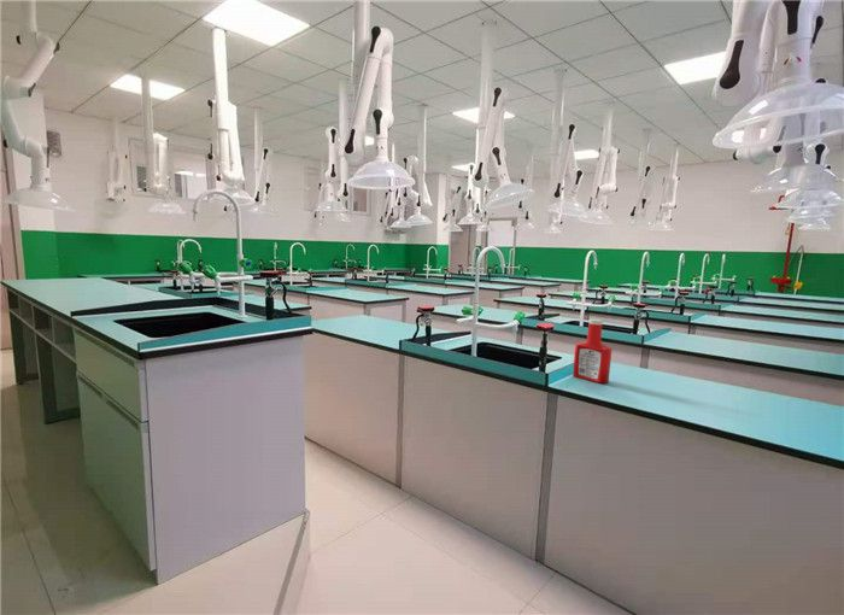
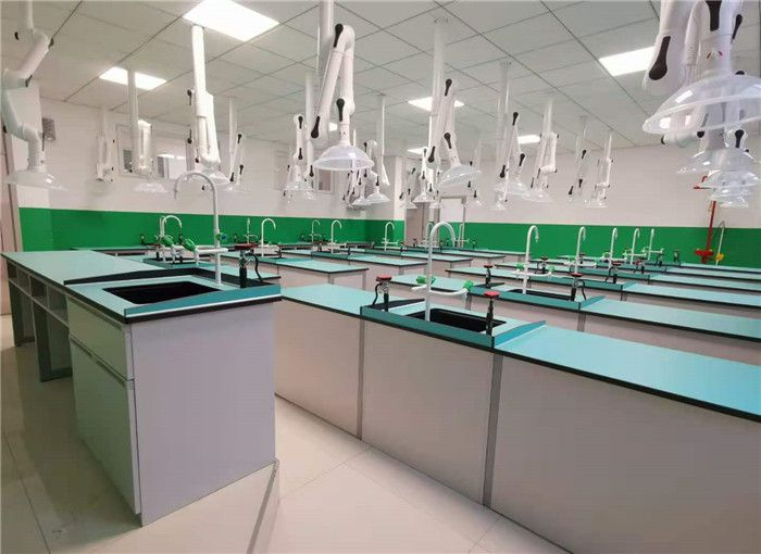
- soap bottle (592, 348)
